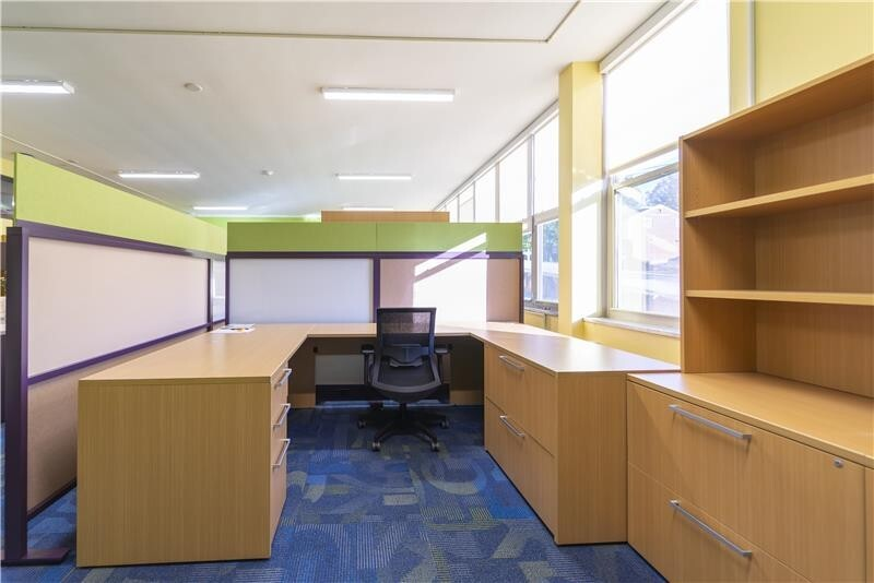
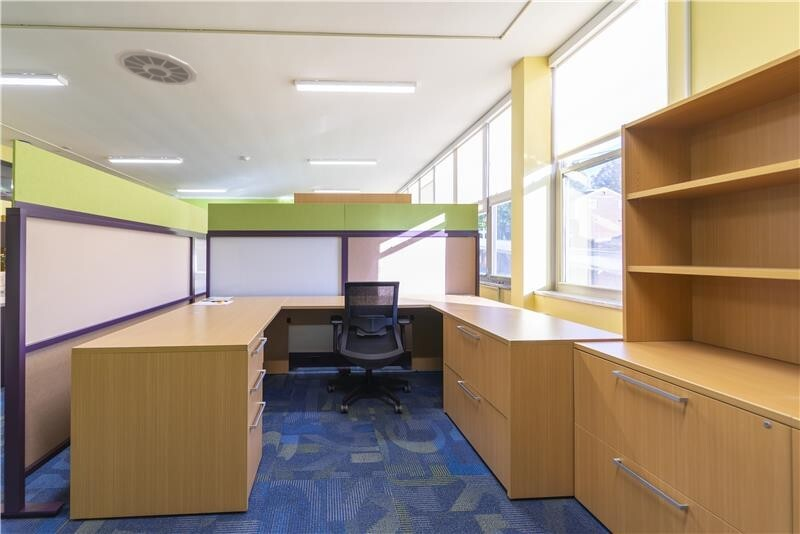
+ ceiling vent (157, 69)
